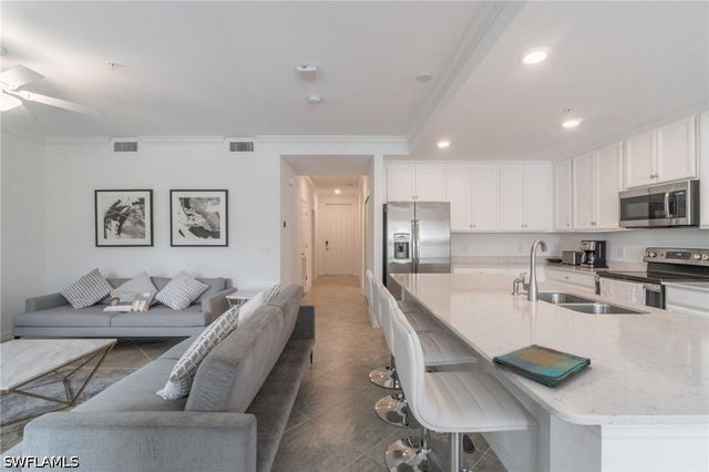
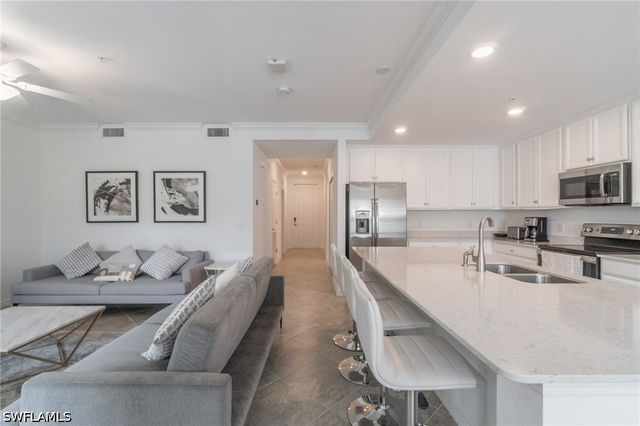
- dish towel (541, 360)
